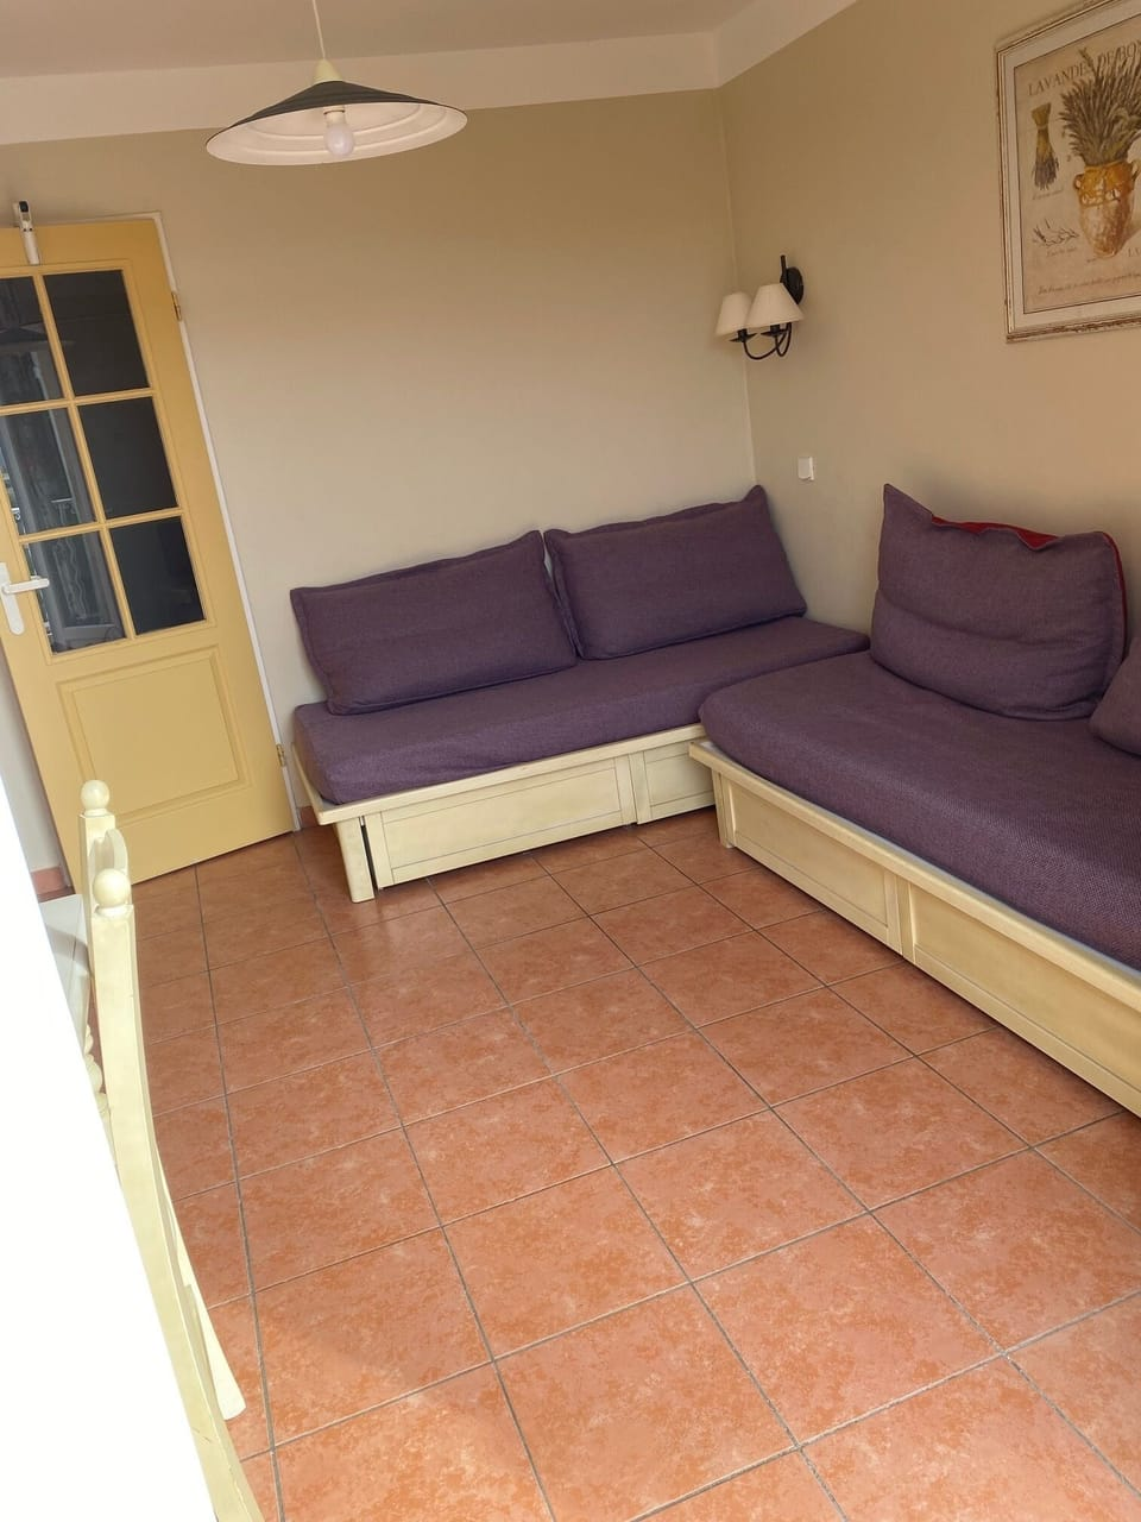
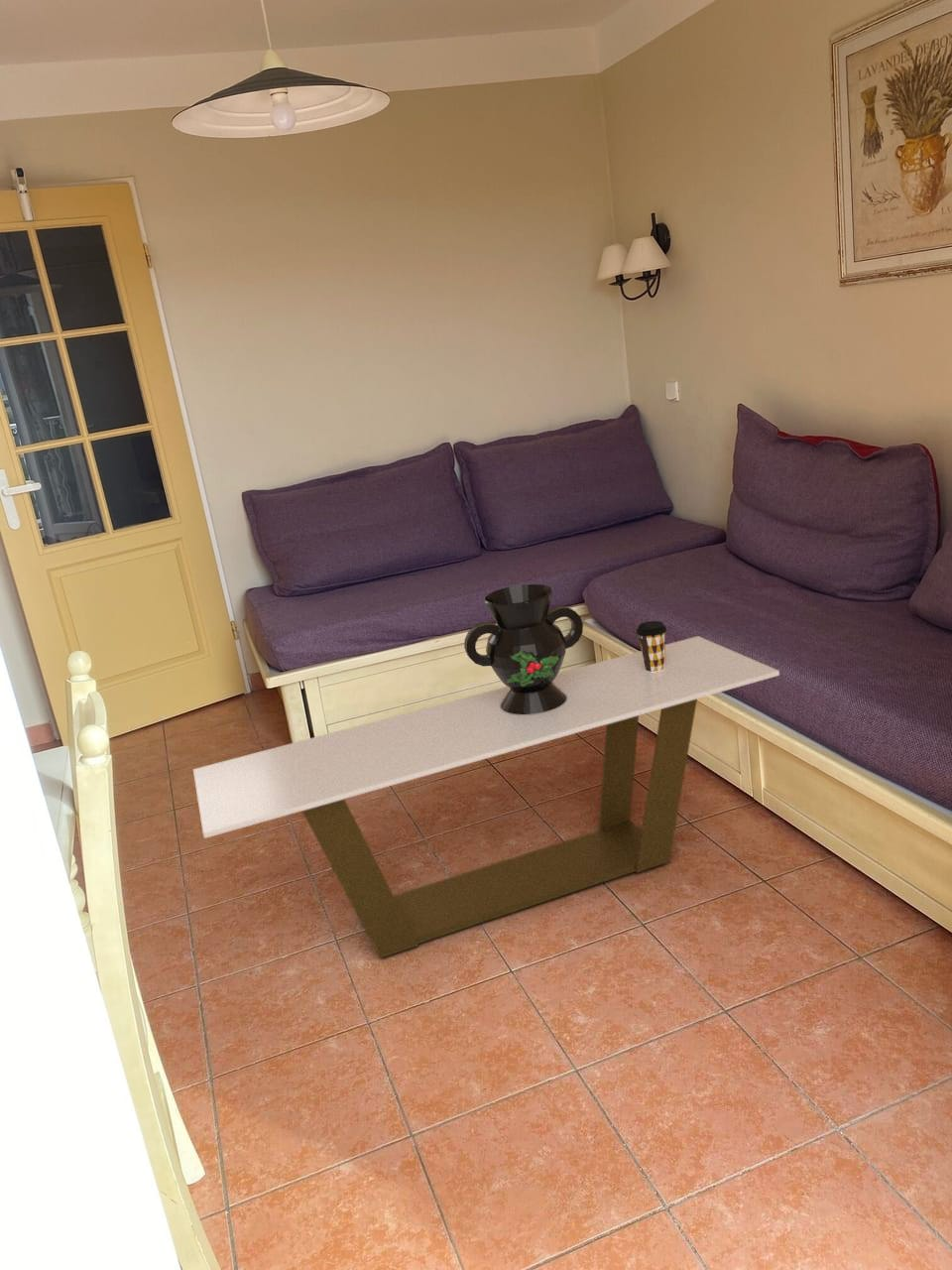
+ coffee cup (653, 646)
+ decorative vase (526, 648)
+ coffee table (489, 757)
